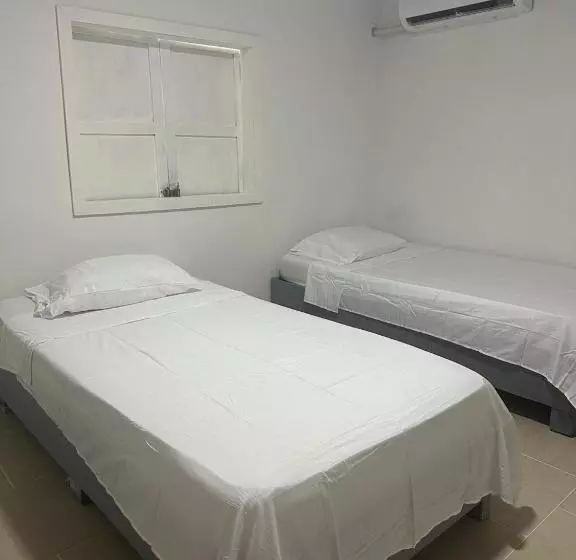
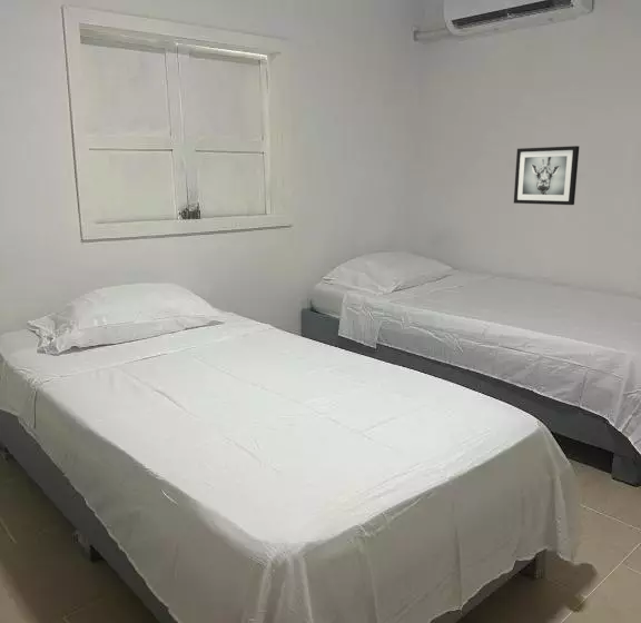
+ wall art (544, 176)
